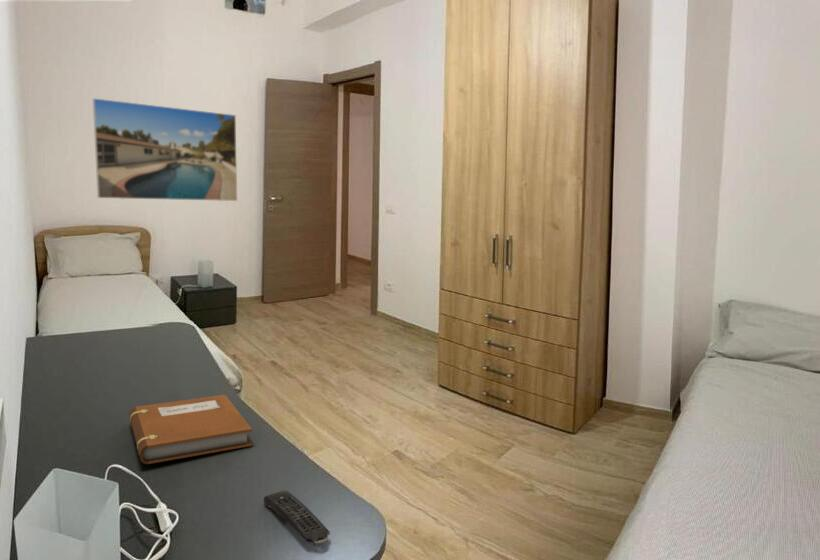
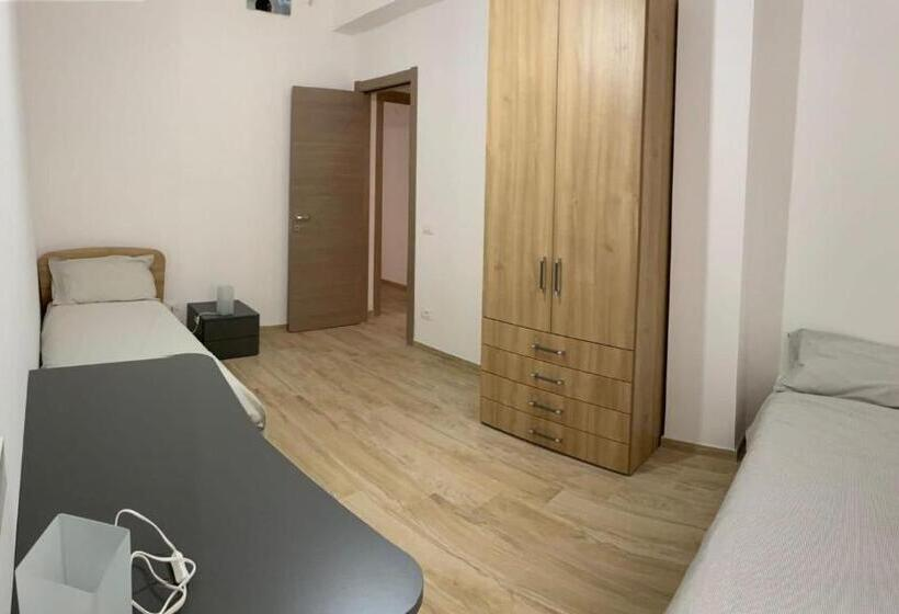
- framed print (170, 154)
- remote control (297, 516)
- notebook (187, 424)
